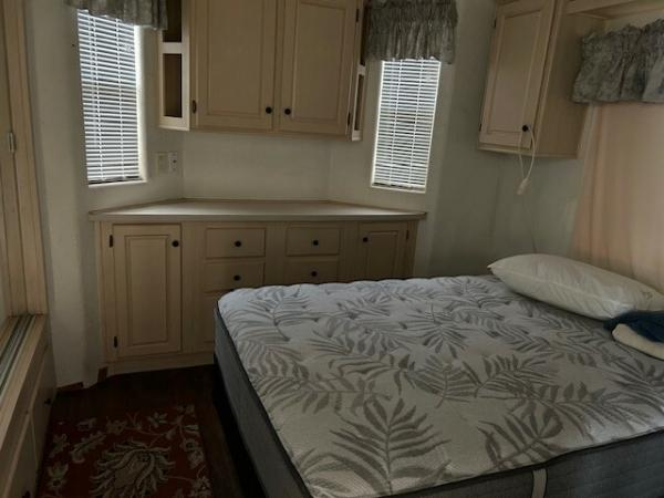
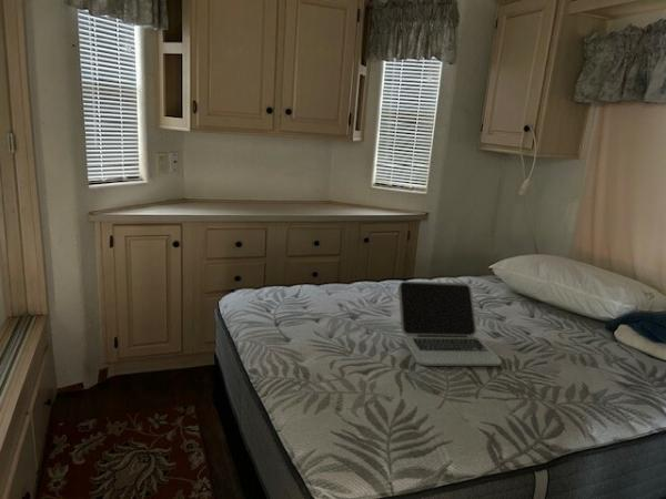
+ laptop (447, 320)
